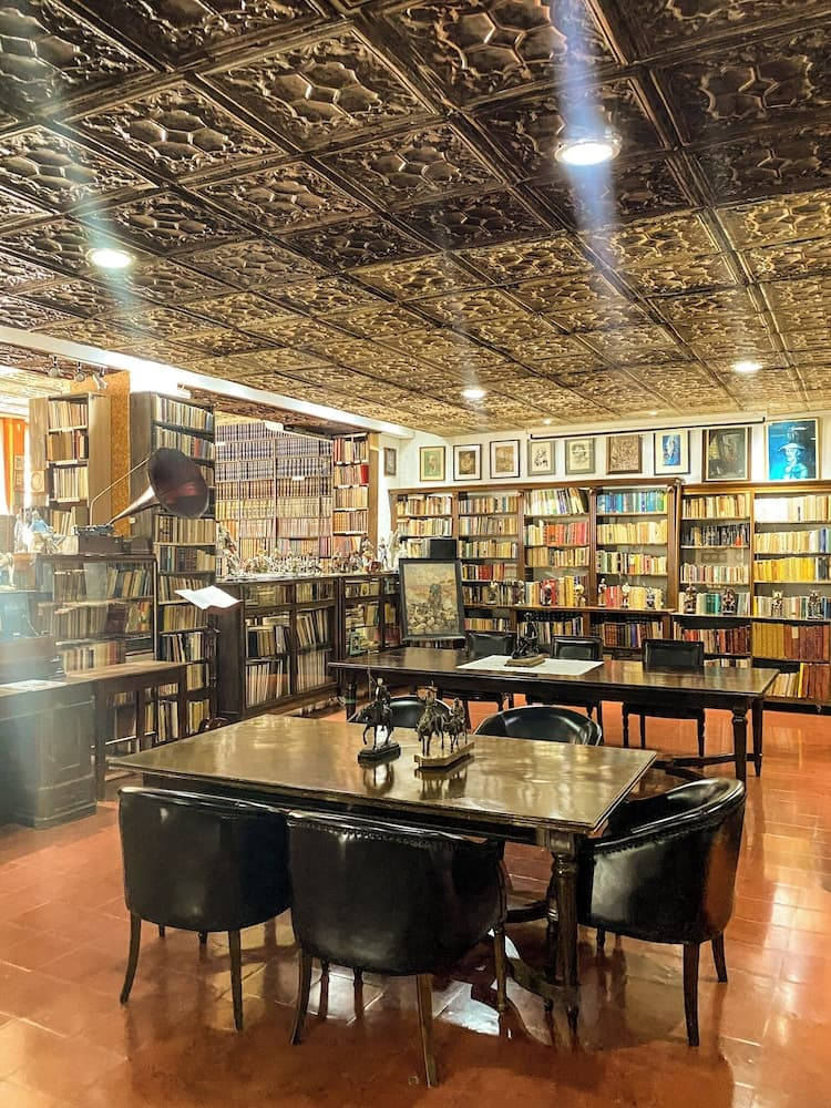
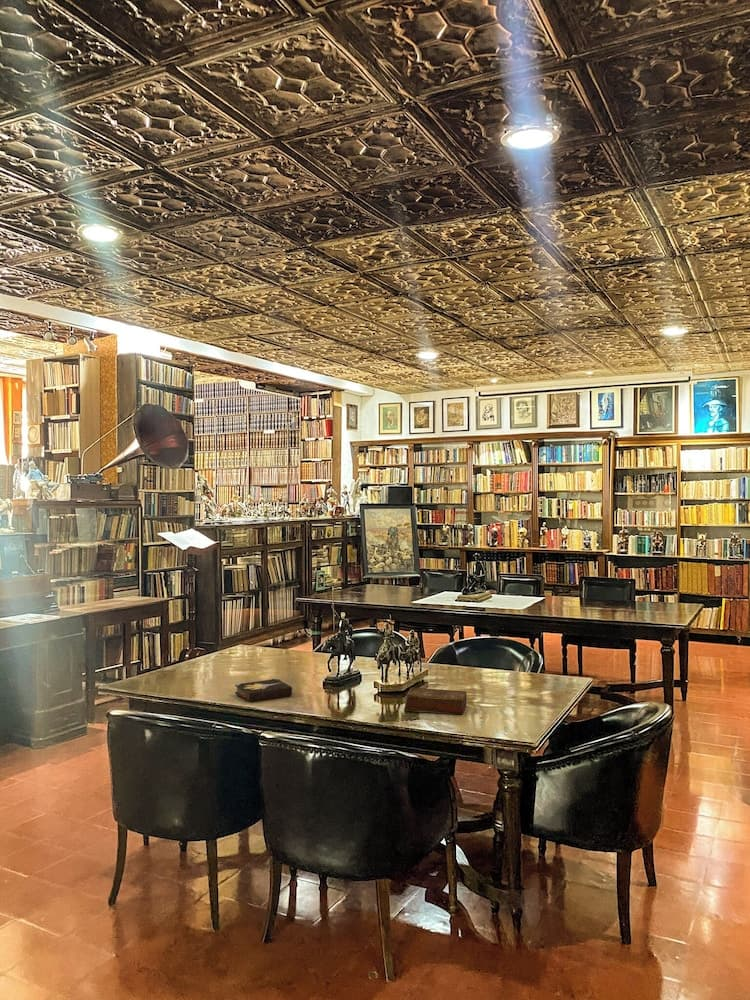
+ book (436, 700)
+ hardback book (263, 689)
